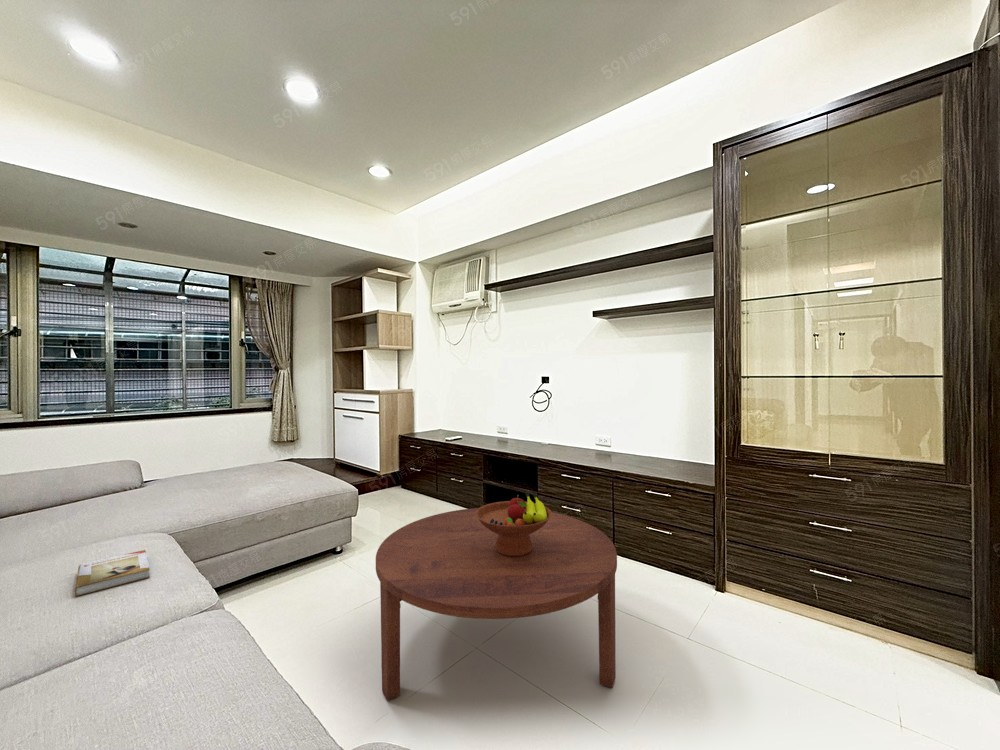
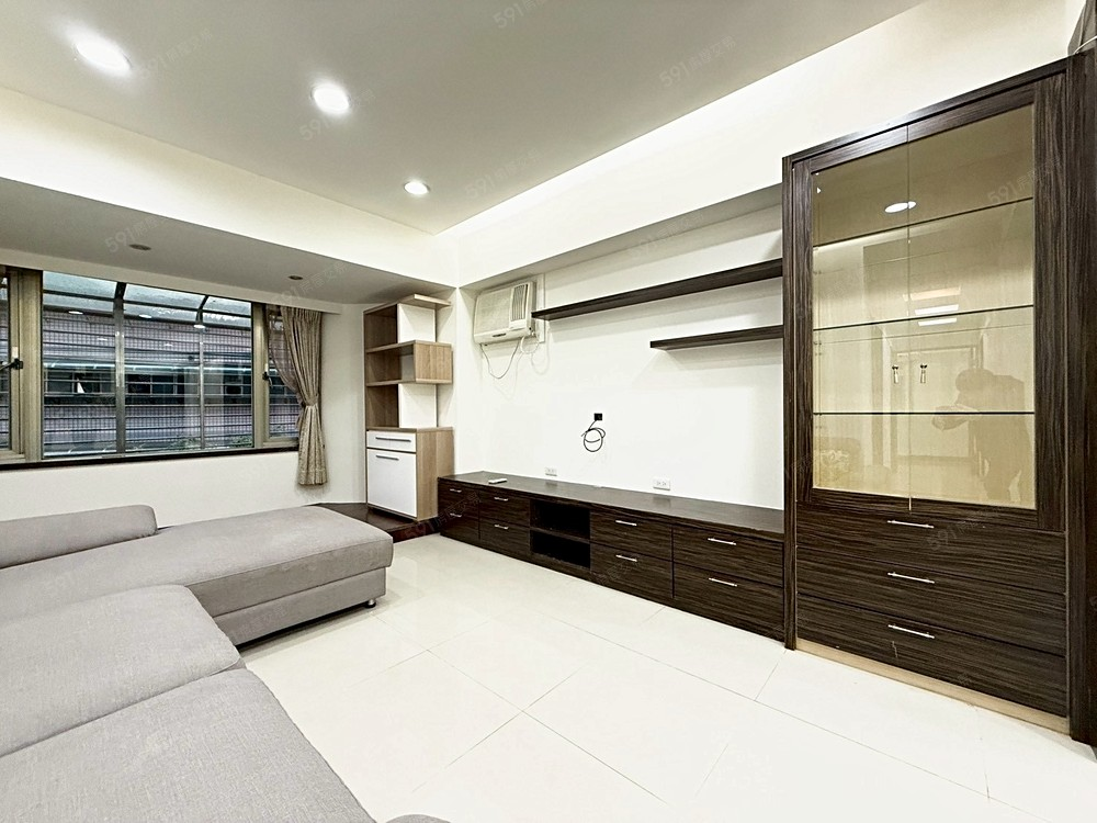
- coffee table (497, 594)
- fruit bowl (513, 523)
- book (113, 570)
